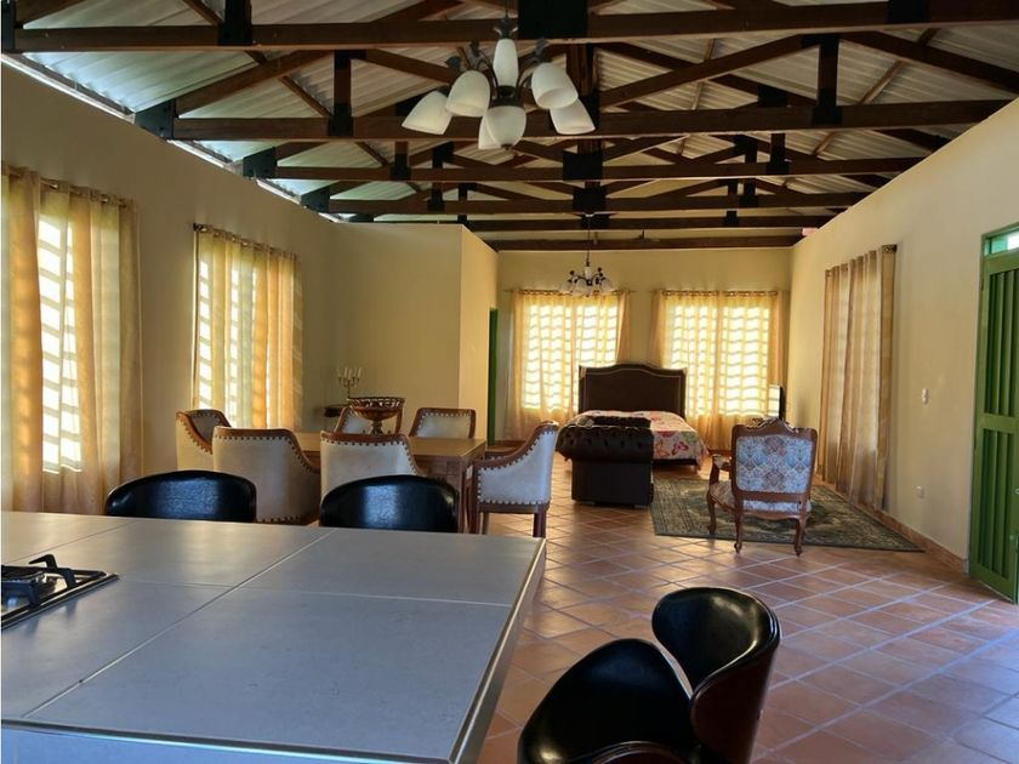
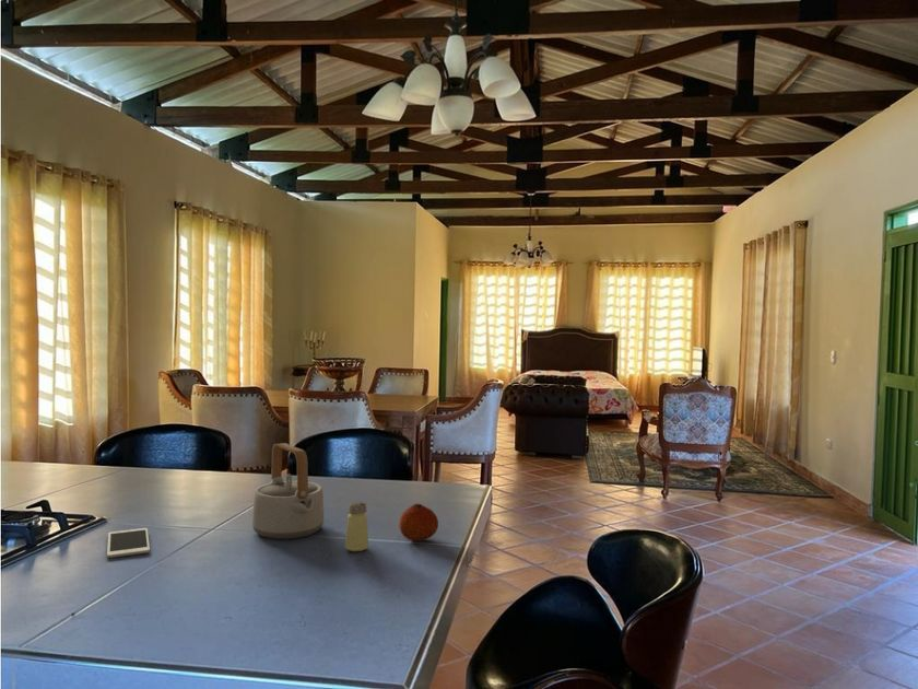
+ saltshaker (356, 525)
+ teapot (291, 489)
+ cell phone (128, 541)
+ fruit (419, 522)
